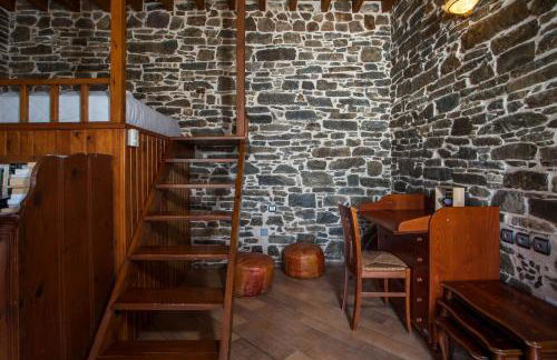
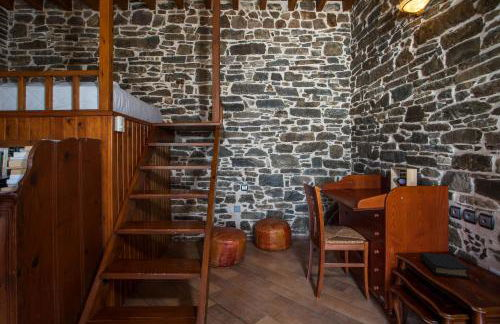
+ hardback book (442, 263)
